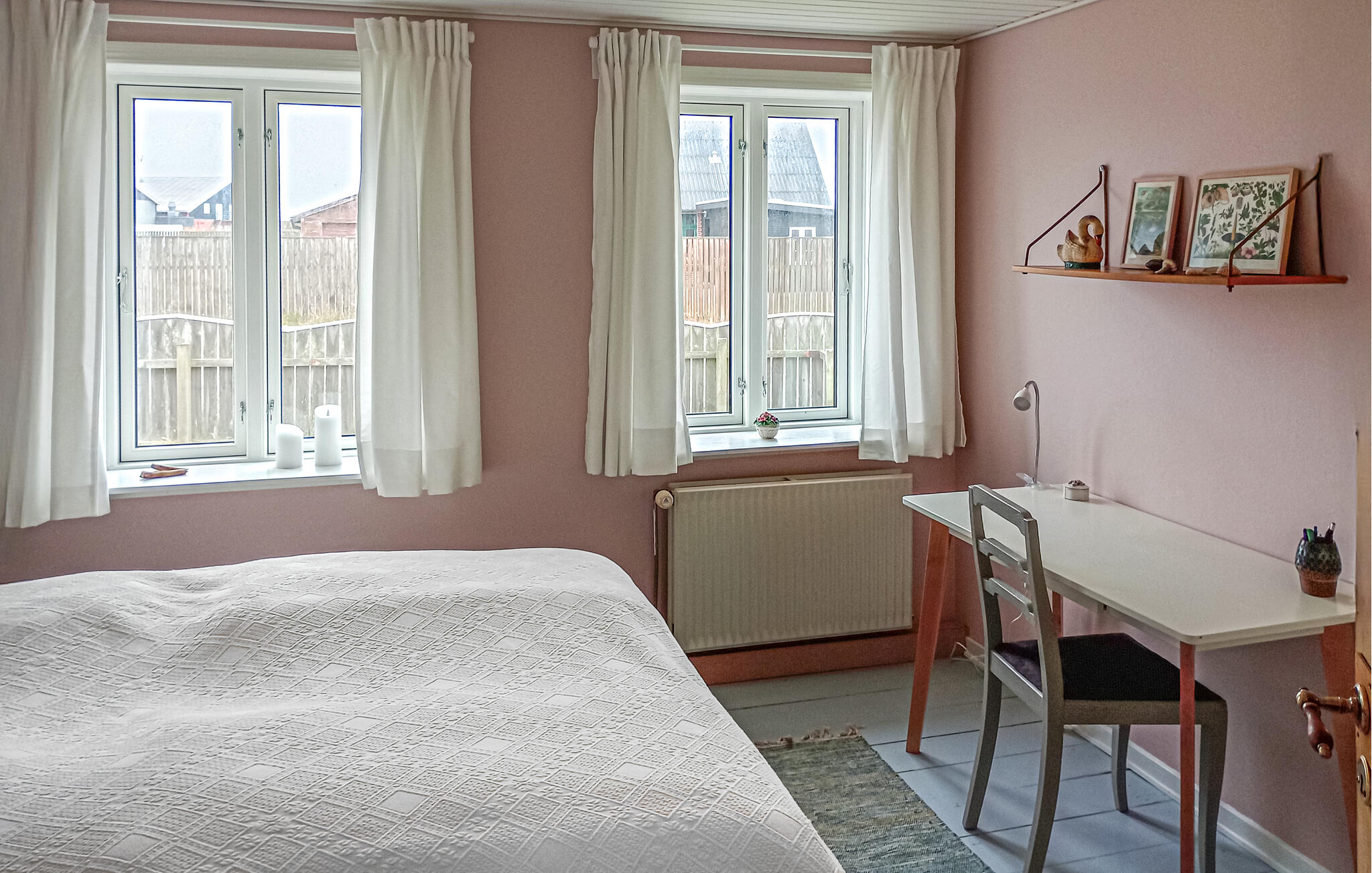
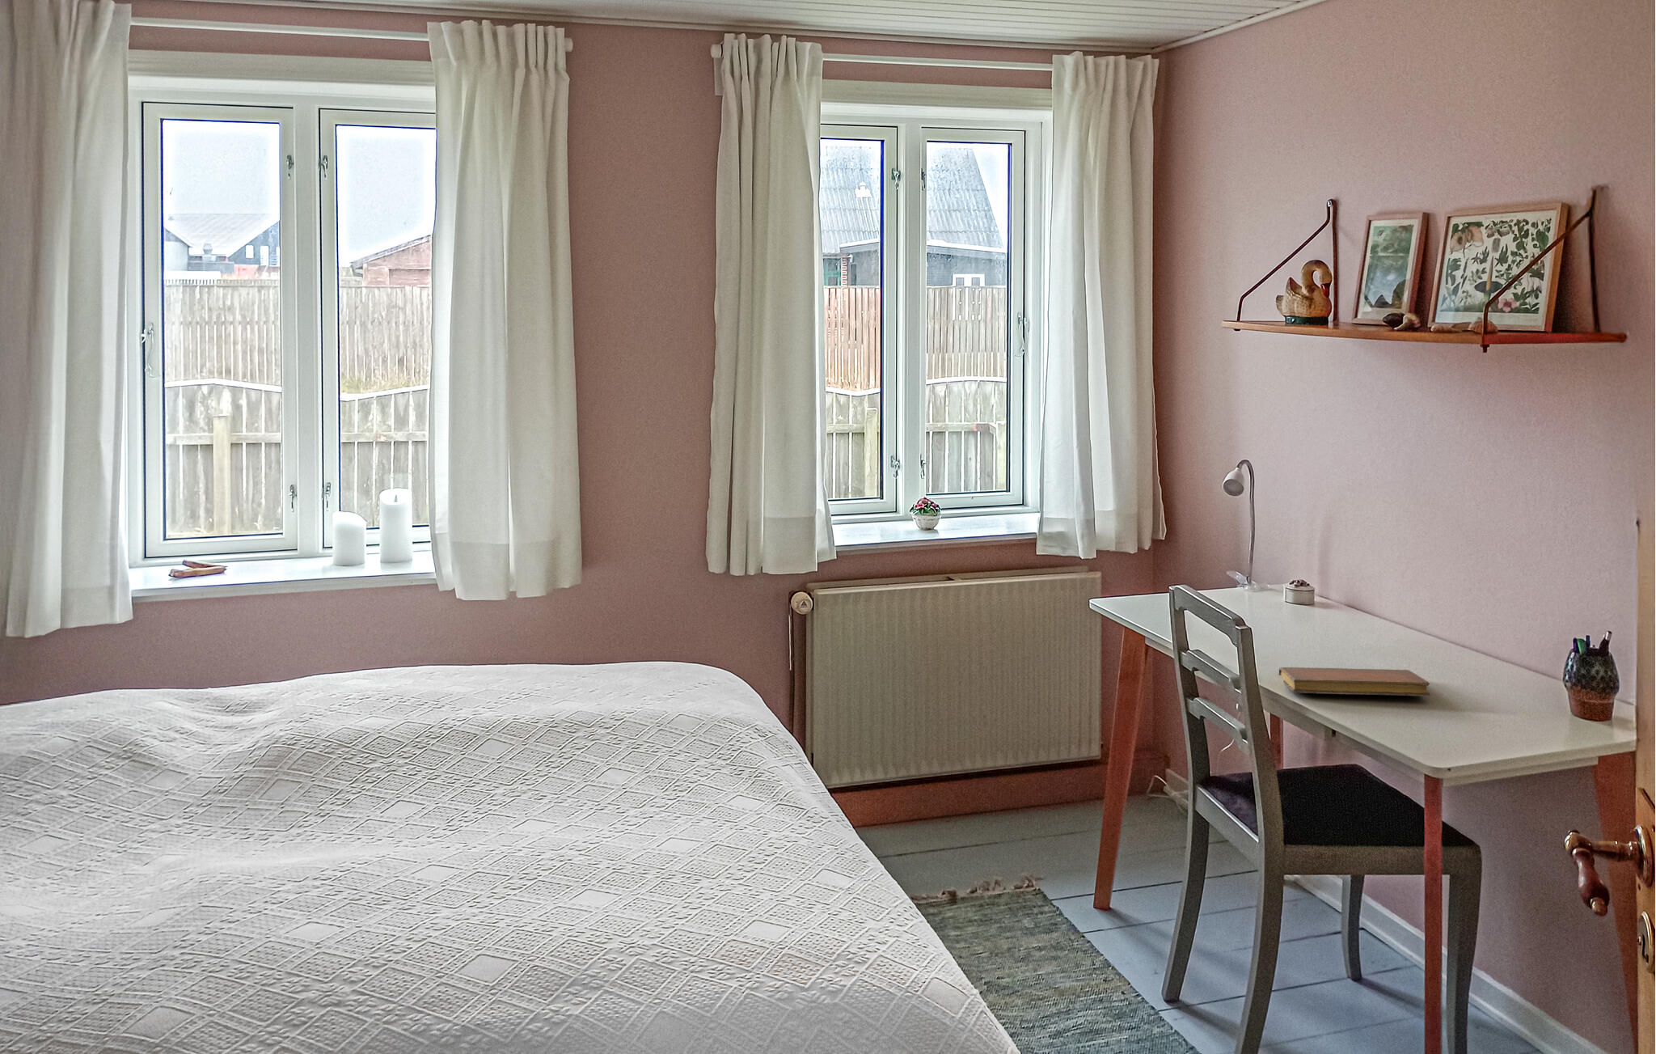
+ notebook (1351, 680)
